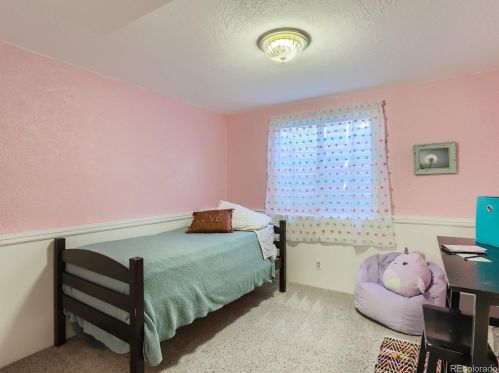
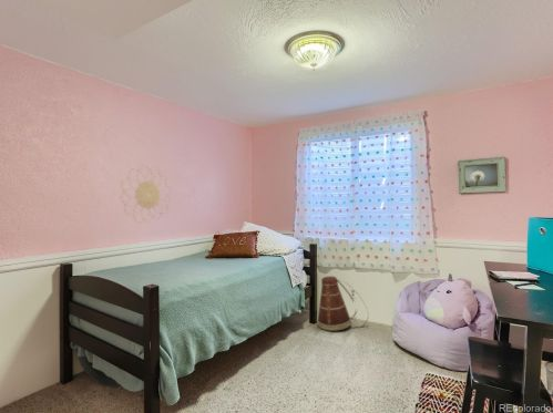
+ decorative wall piece (147, 194)
+ basket (342, 300)
